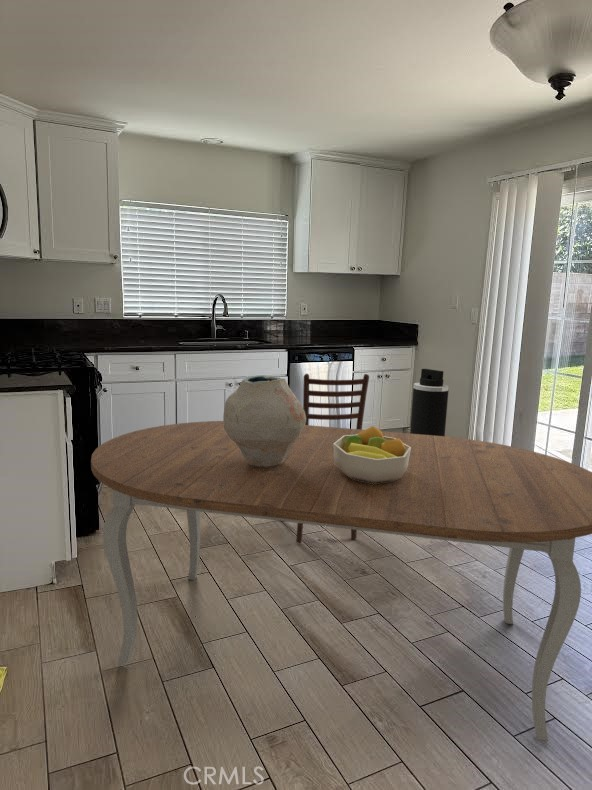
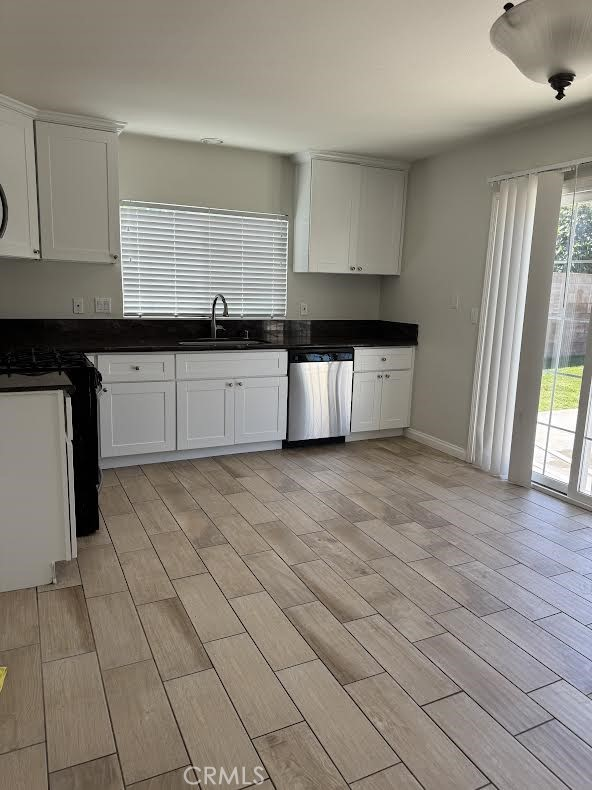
- dining chair (308, 424)
- dining table (337, 527)
- vase (264, 420)
- fruit bowl (371, 452)
- trash can (428, 412)
